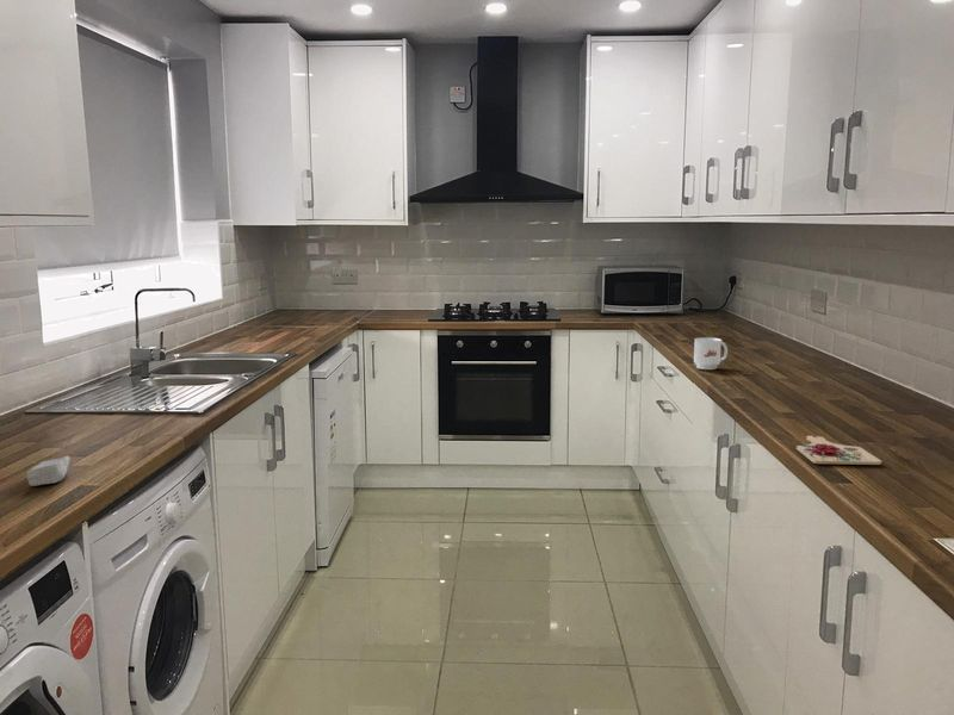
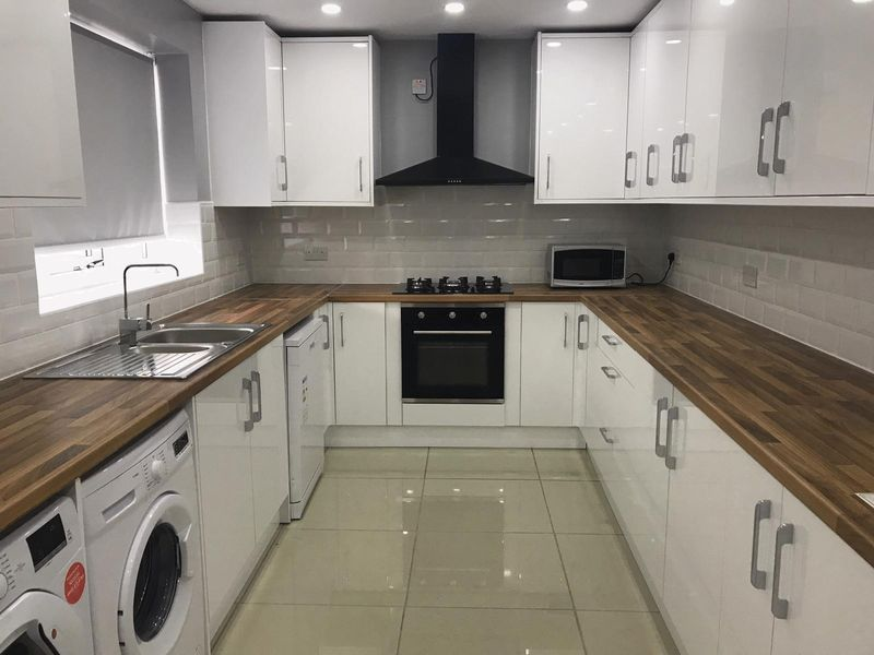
- soap bar (50, 468)
- cutting board (829, 444)
- mug (711, 353)
